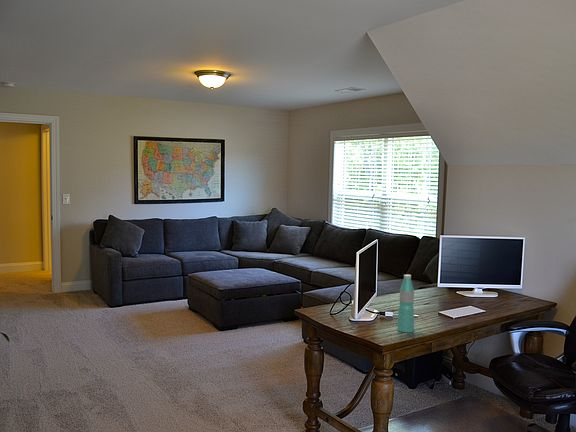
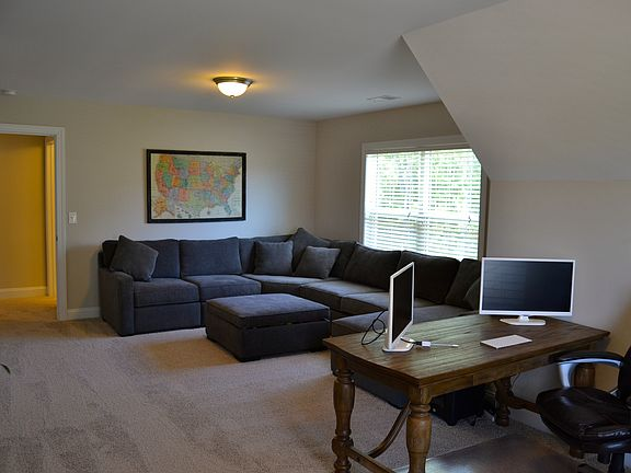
- water bottle (406, 302)
